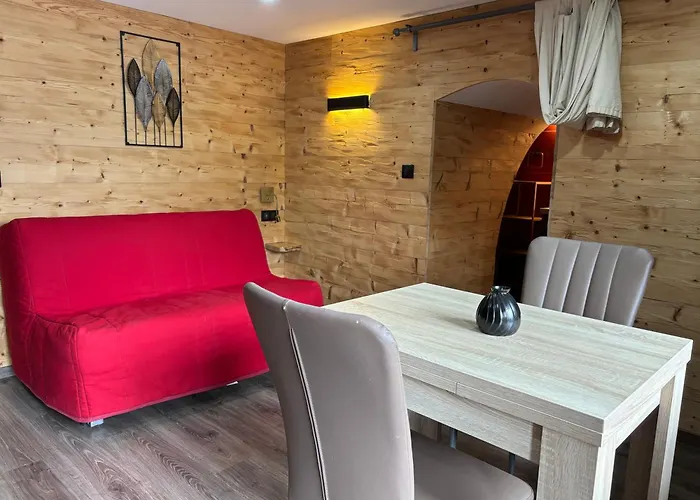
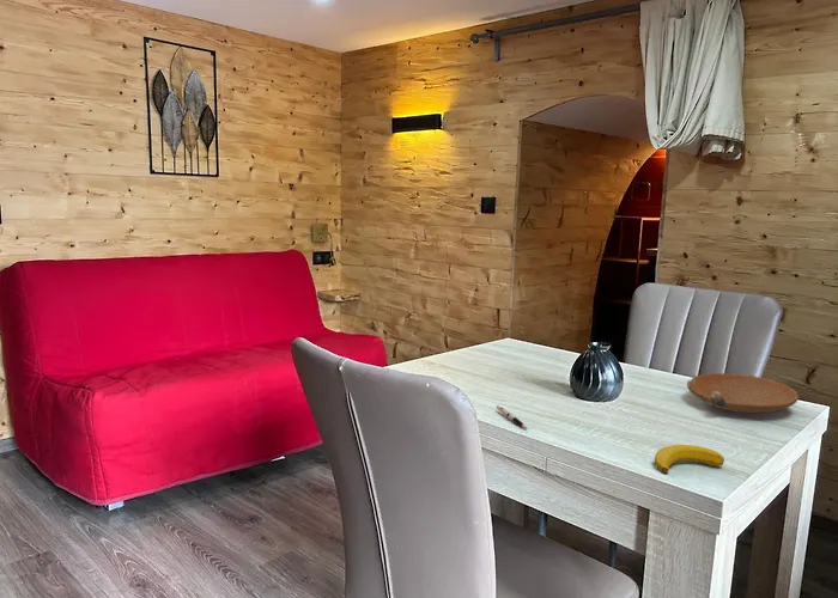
+ bowl (740, 393)
+ banana (685, 457)
+ pen (511, 416)
